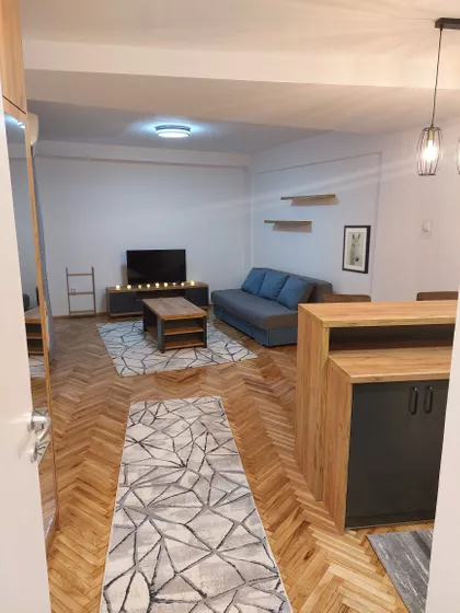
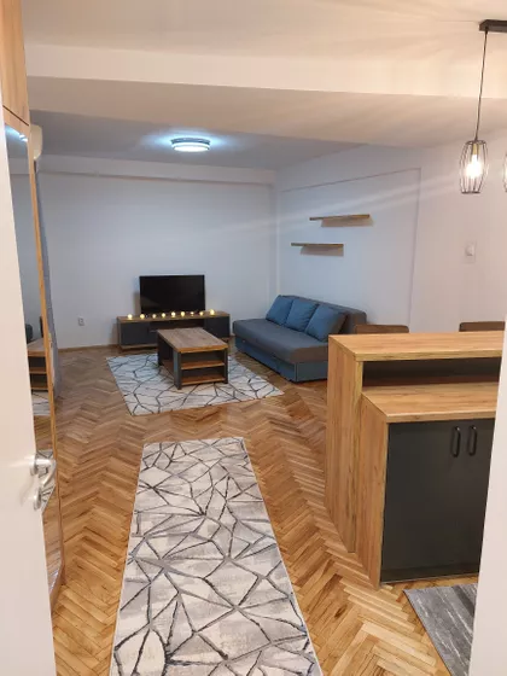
- shelving unit (81, 292)
- wall art (355, 248)
